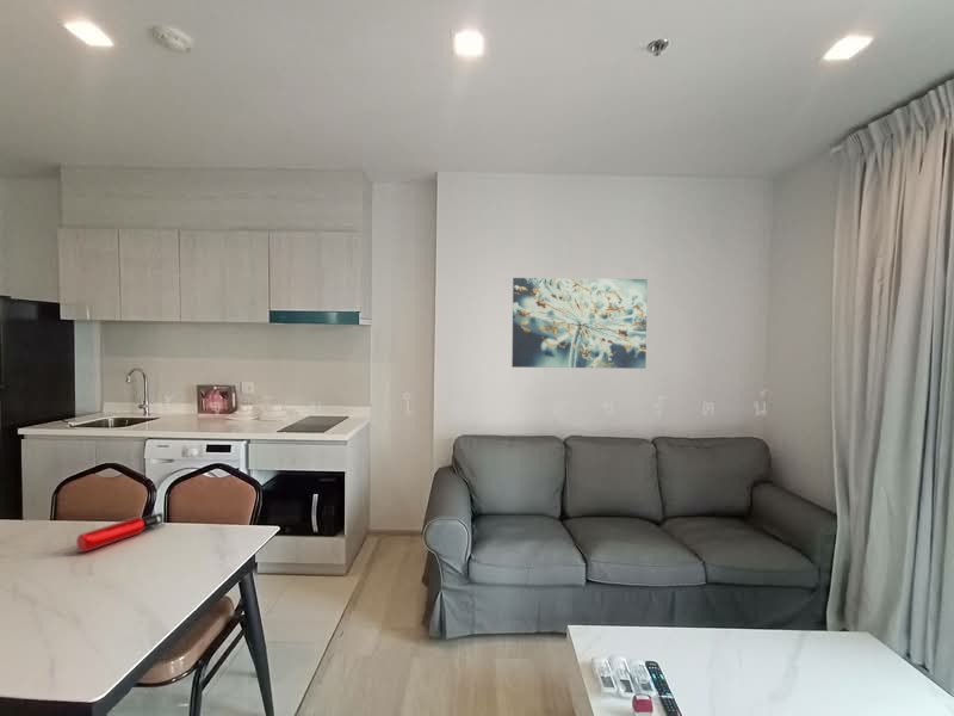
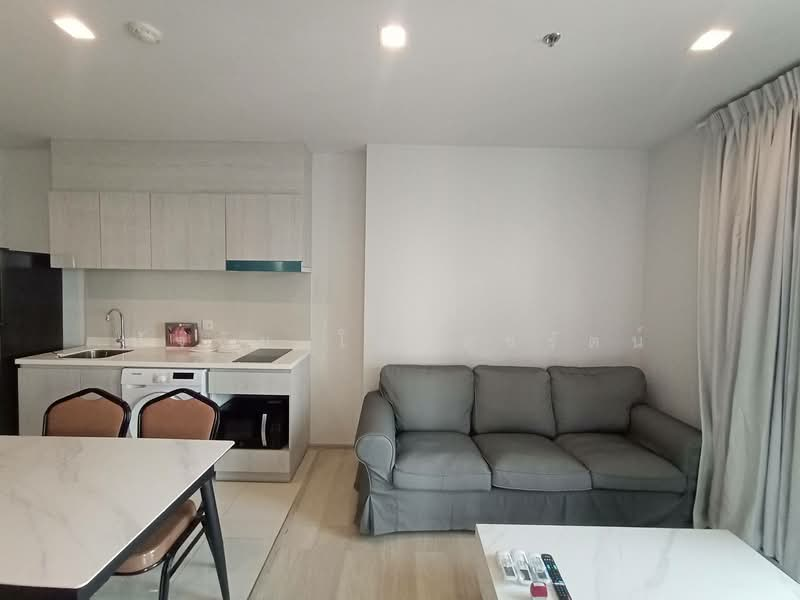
- water bottle (124, 530)
- wall art (578, 322)
